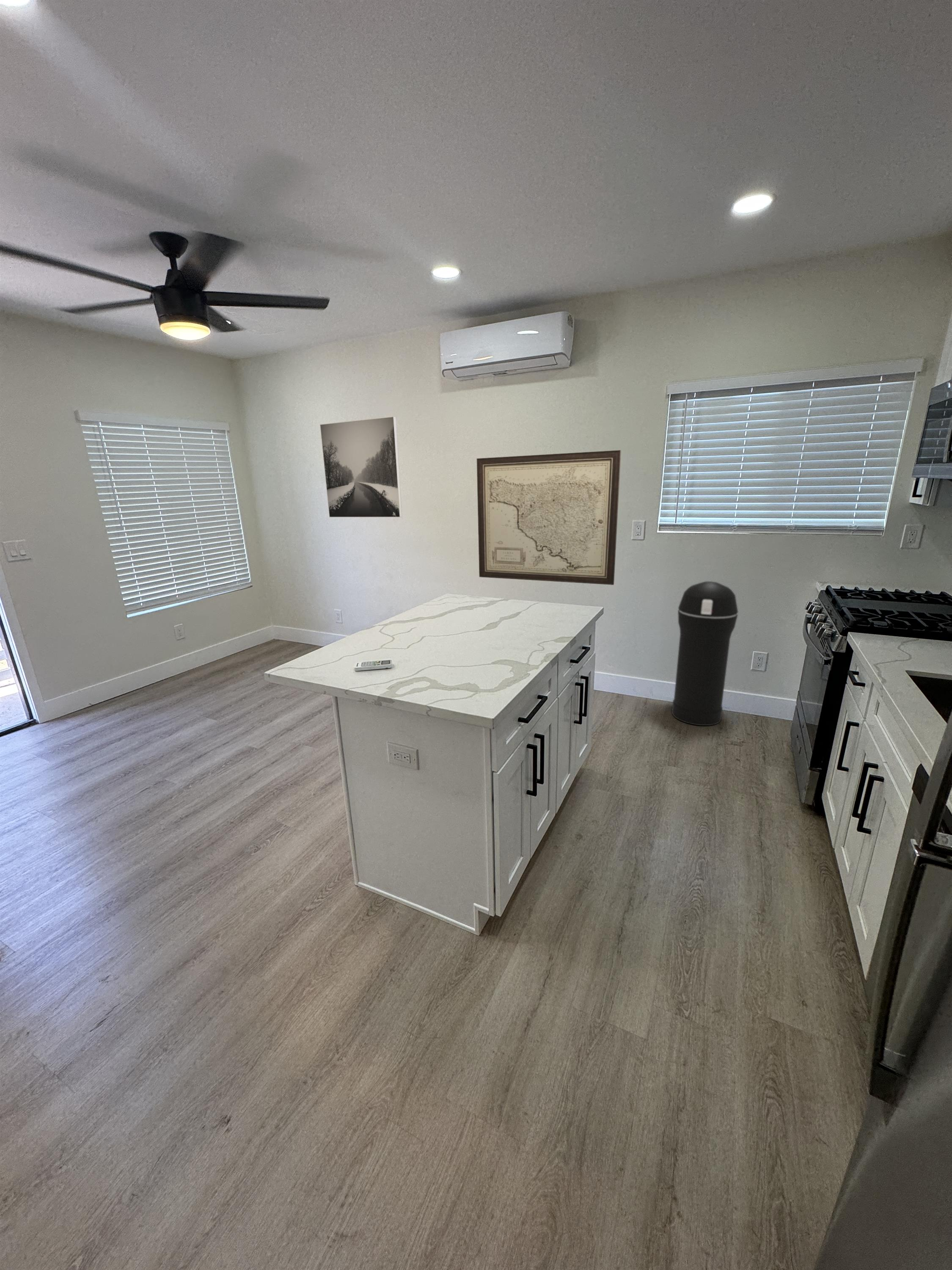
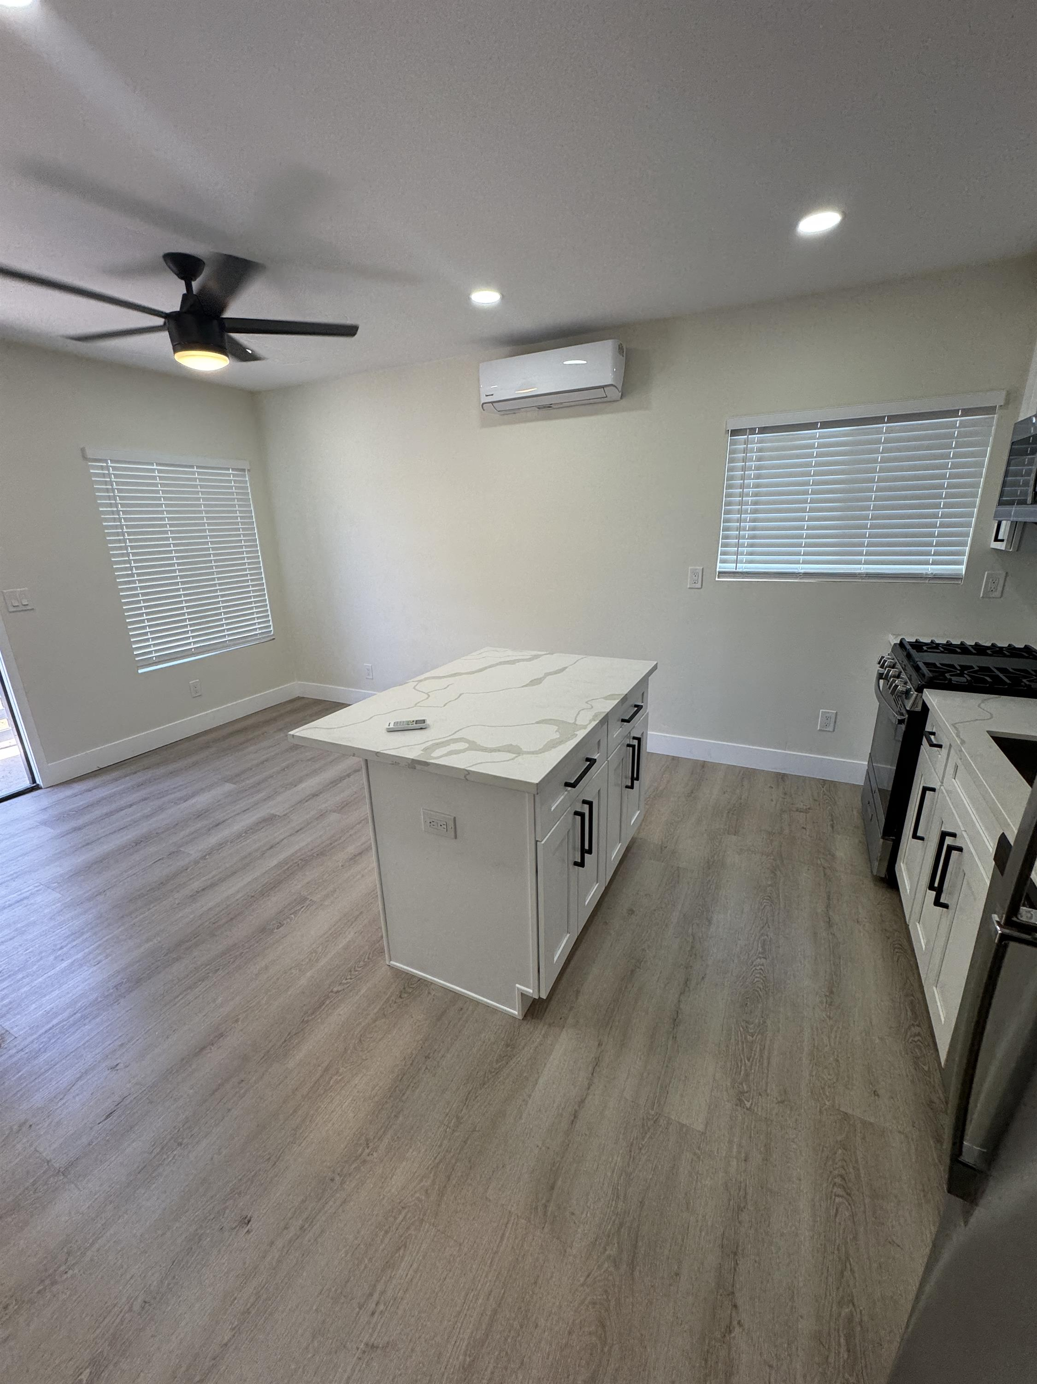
- wall art (543, 519)
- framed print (360, 470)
- trash can (703, 651)
